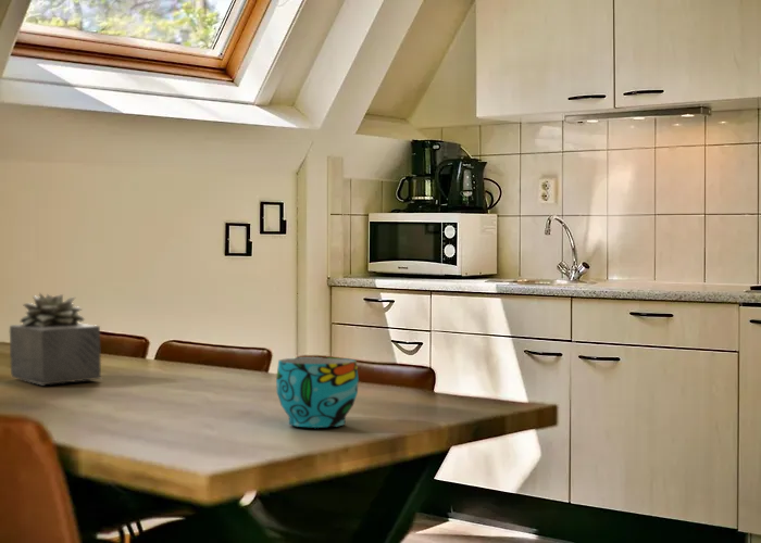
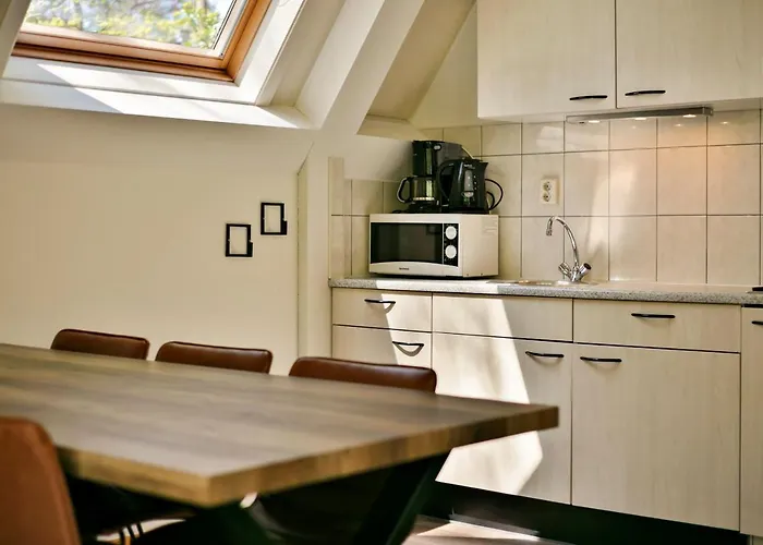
- cup (313, 392)
- succulent plant (54, 336)
